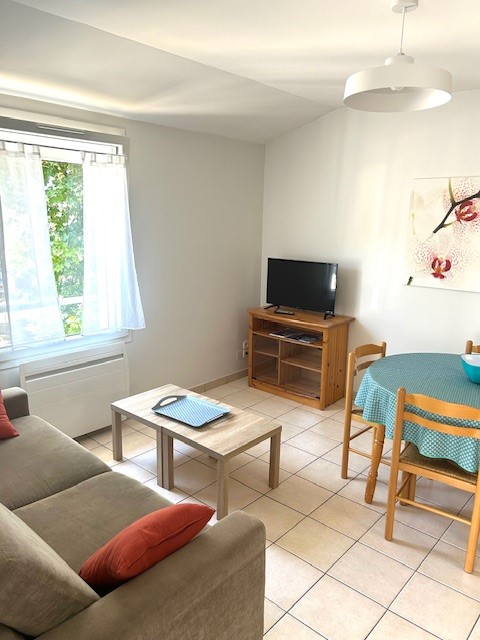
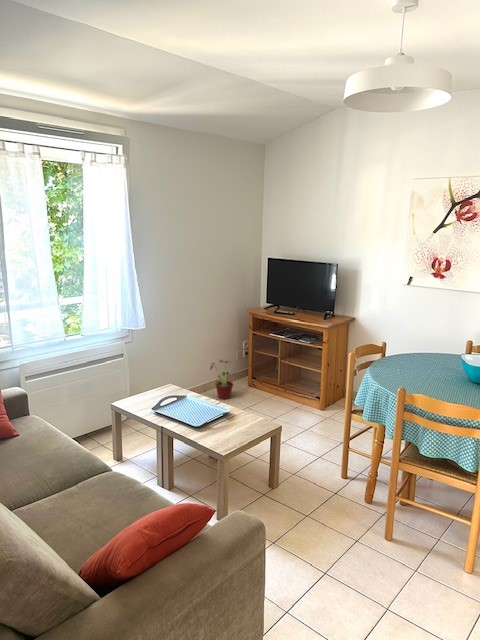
+ potted plant (220, 377)
